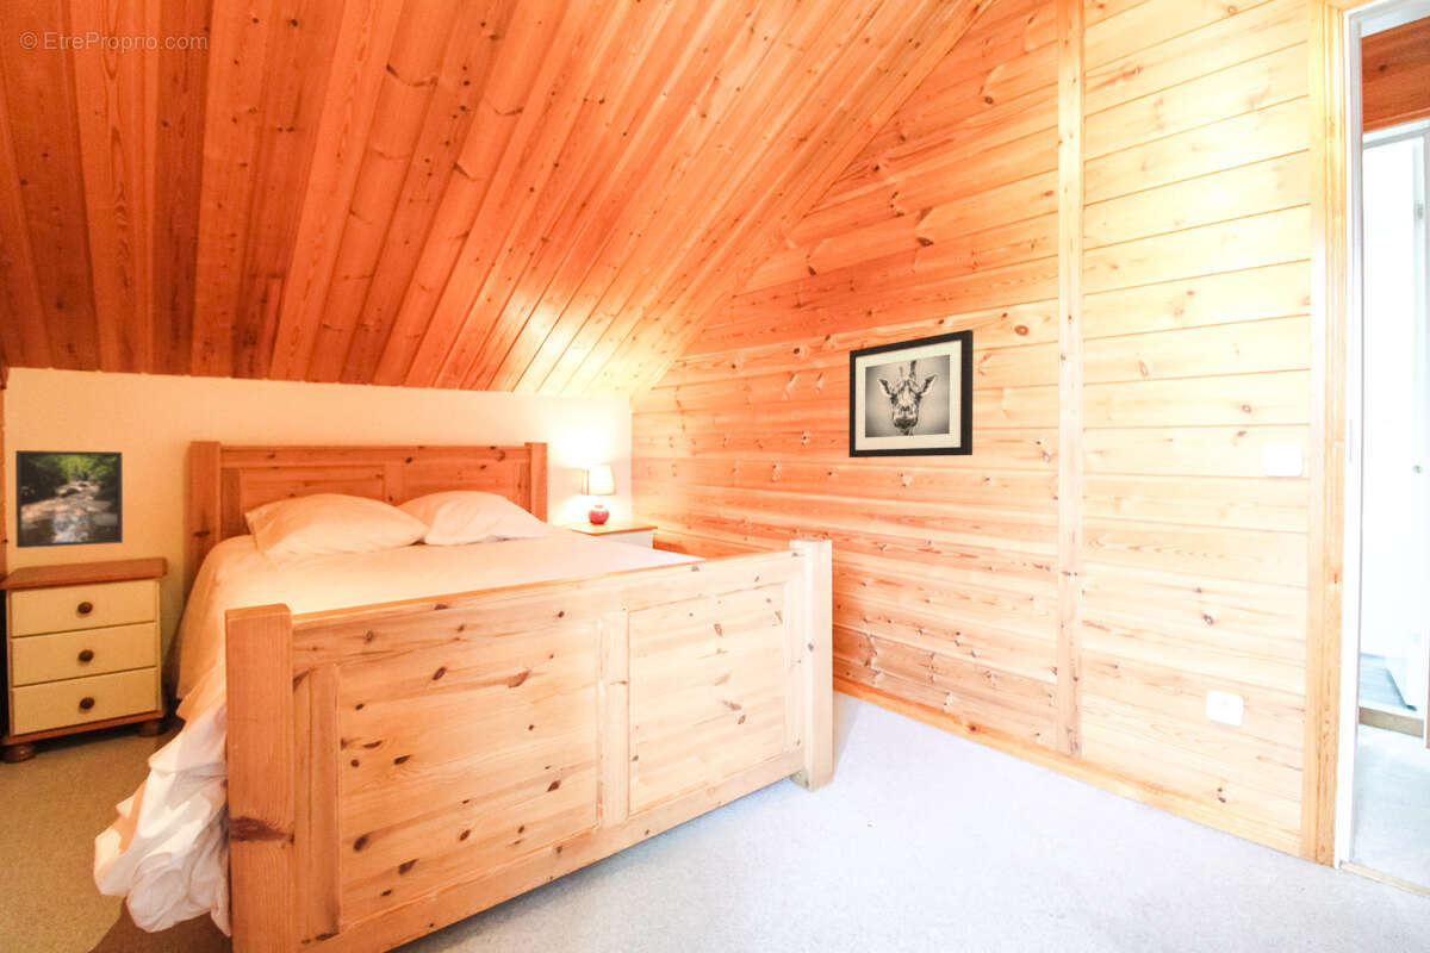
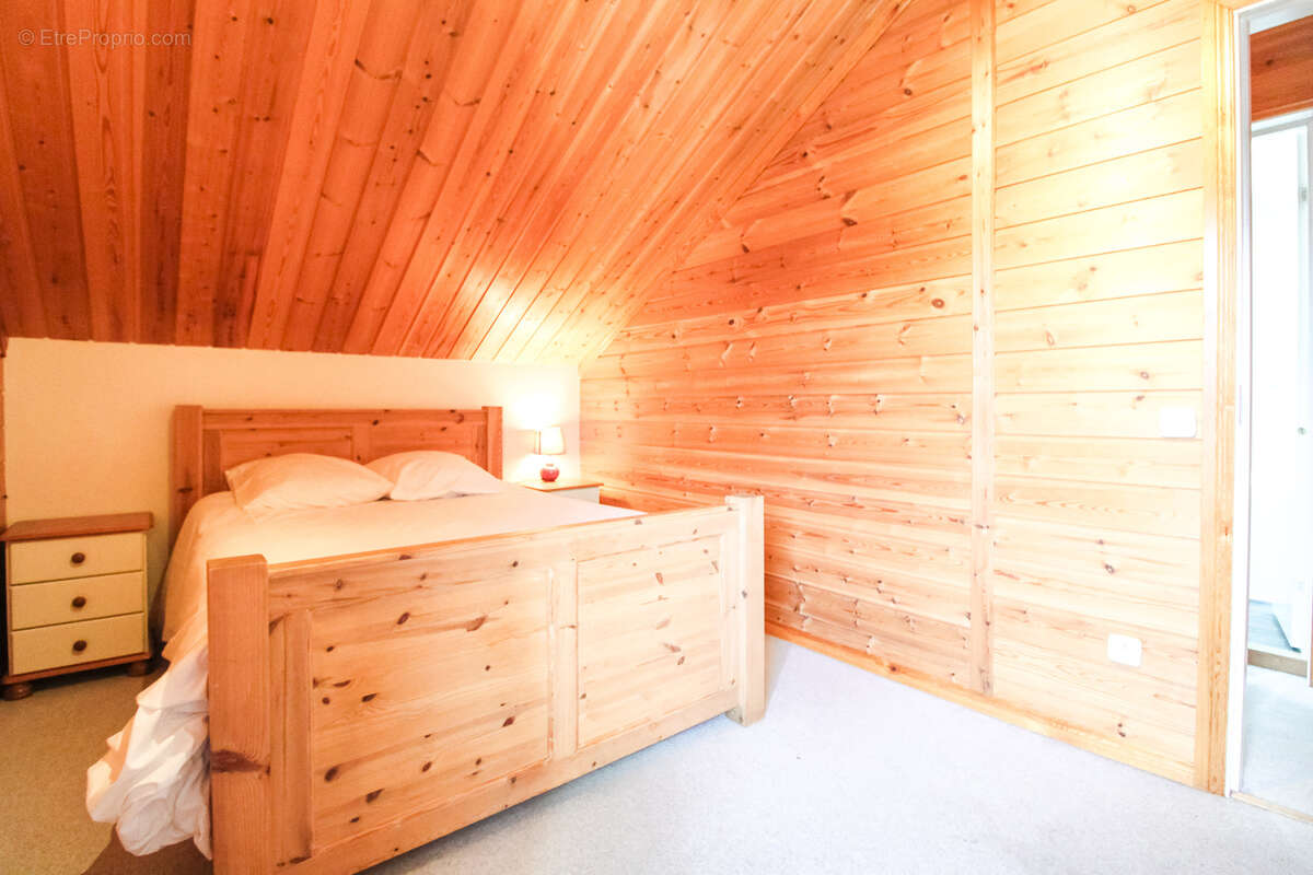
- wall art (906, 398)
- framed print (70, 498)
